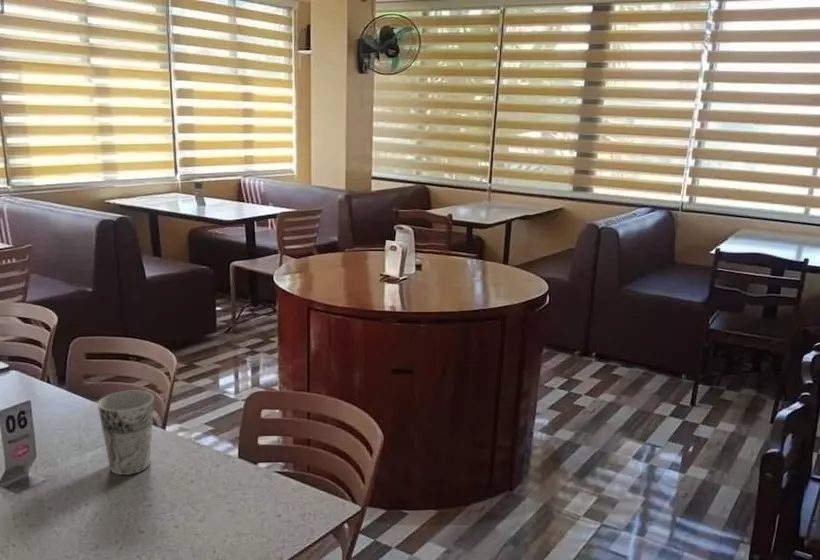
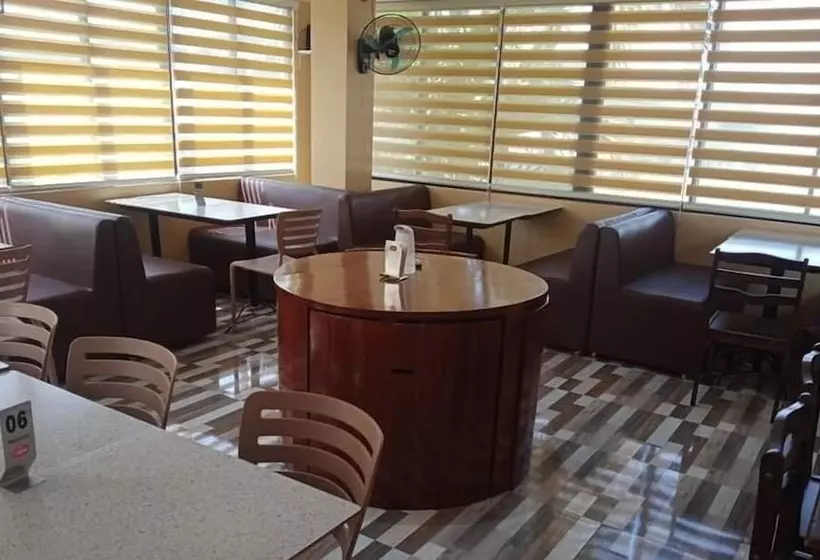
- cup (128, 433)
